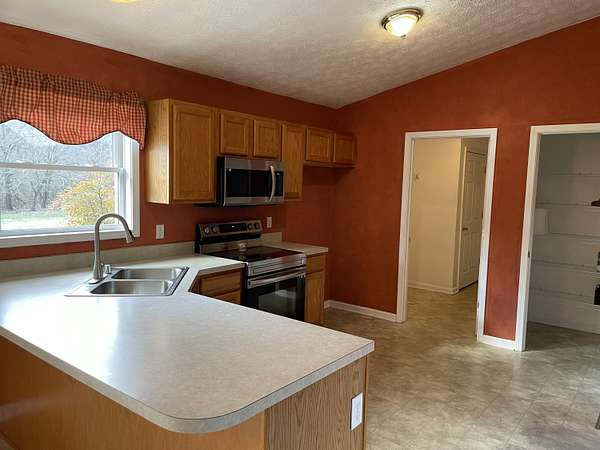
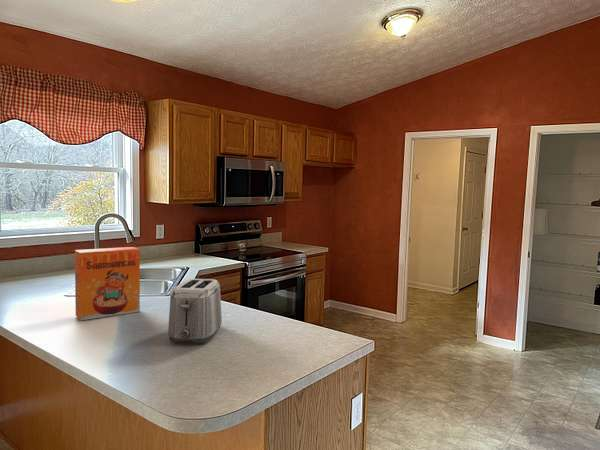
+ cereal box (108, 281)
+ toaster (197, 308)
